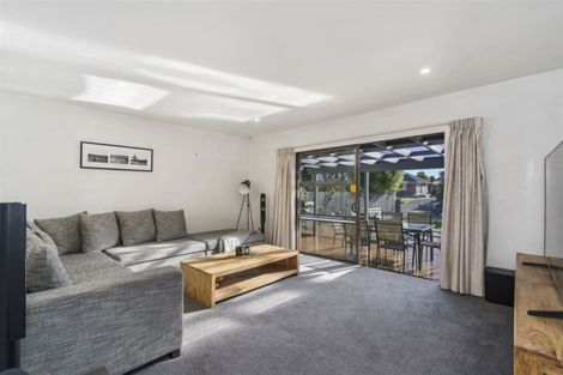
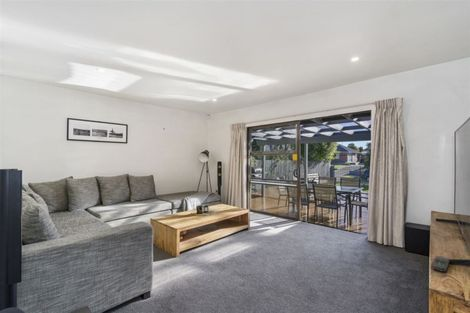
+ remote control (440, 263)
